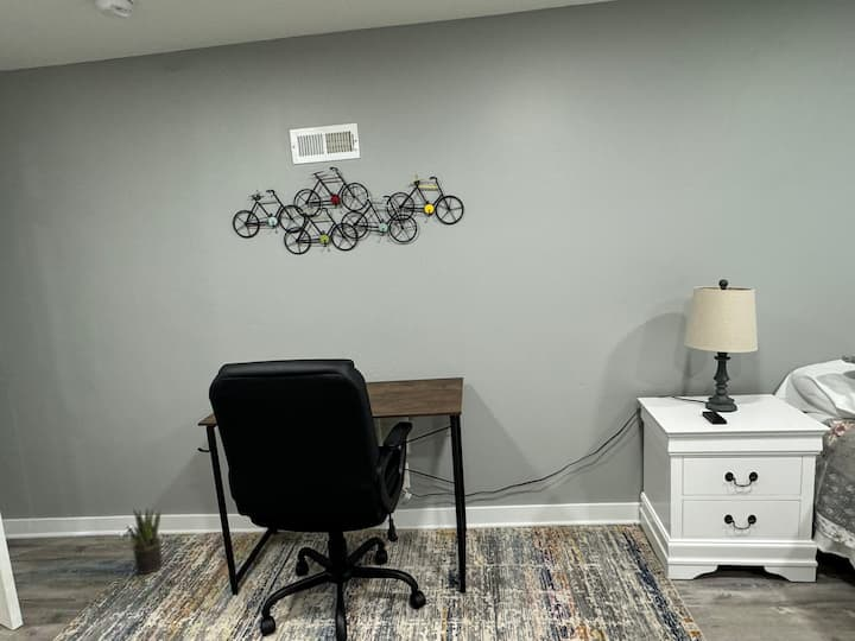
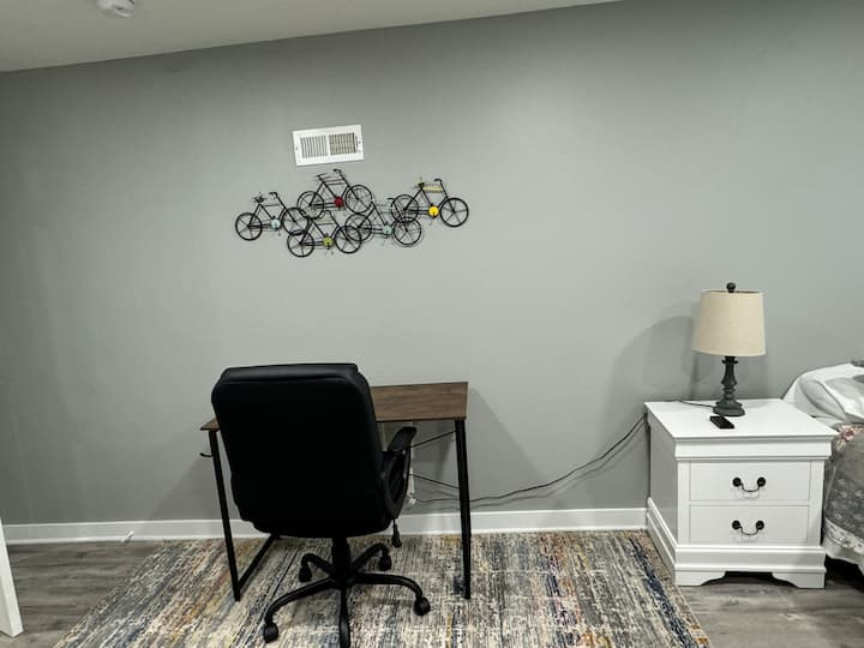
- potted plant (147, 535)
